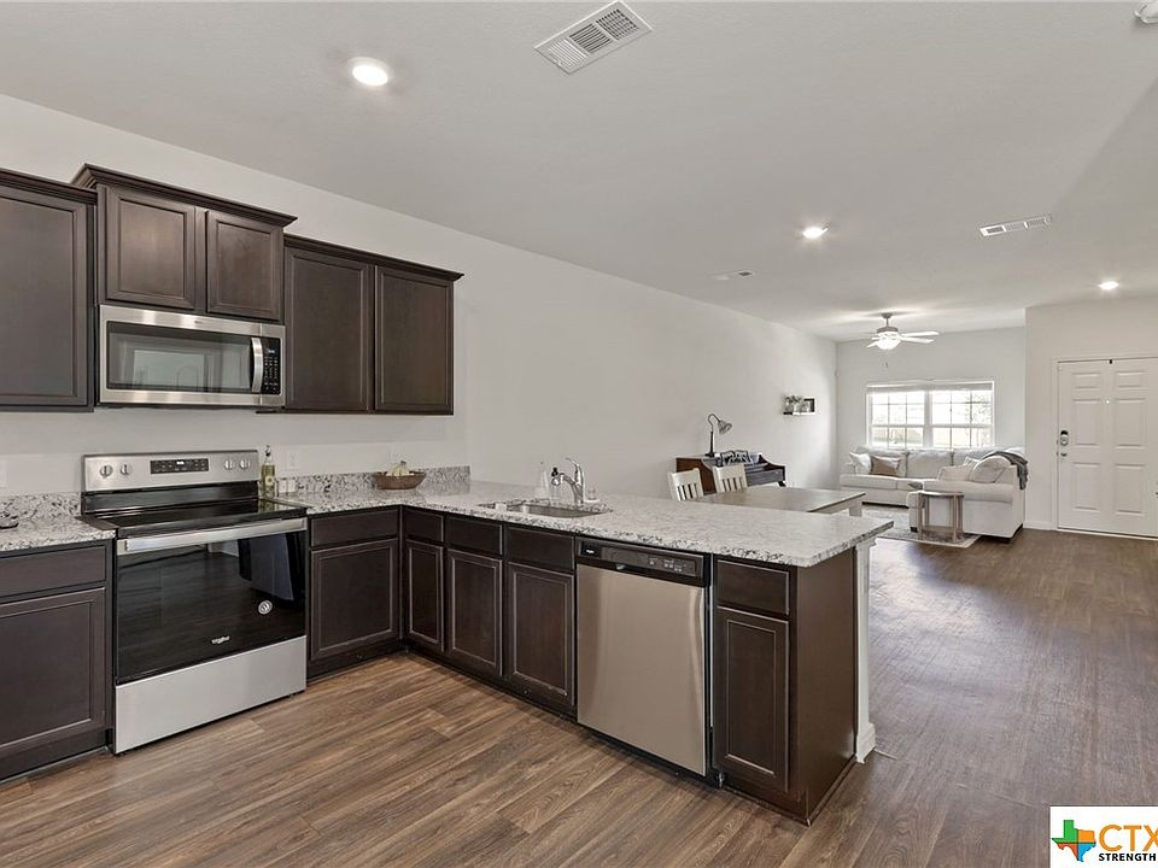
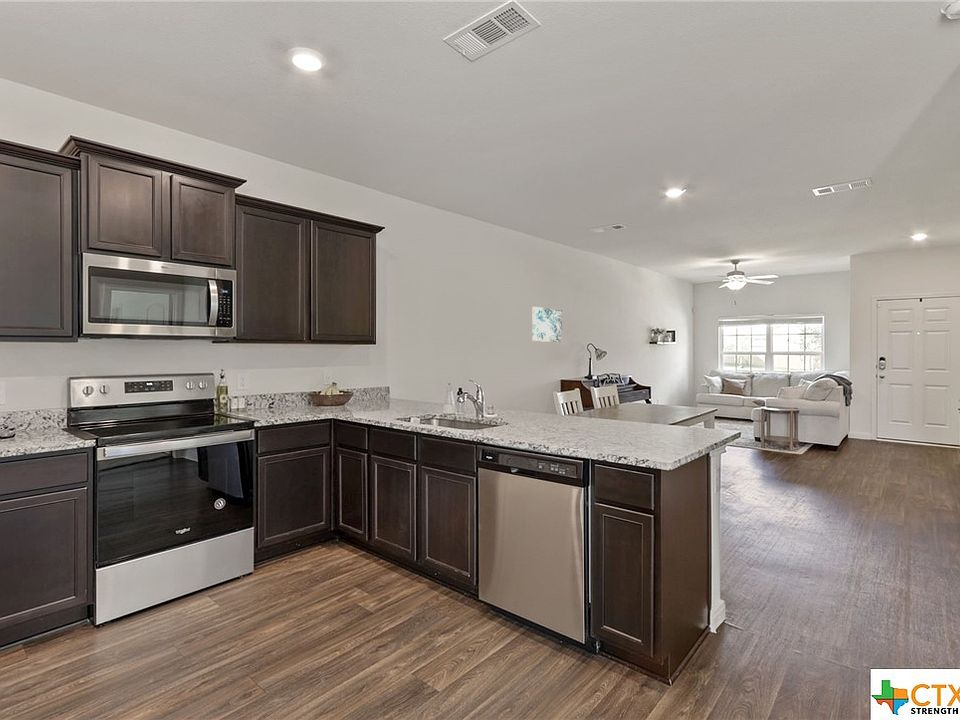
+ wall art (547, 325)
